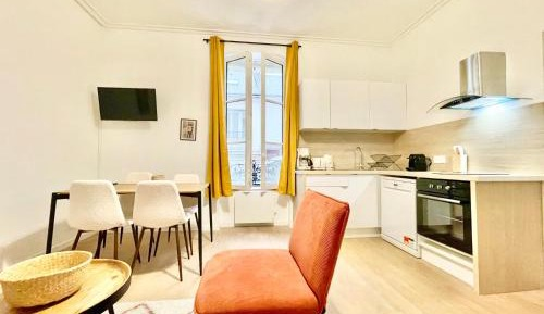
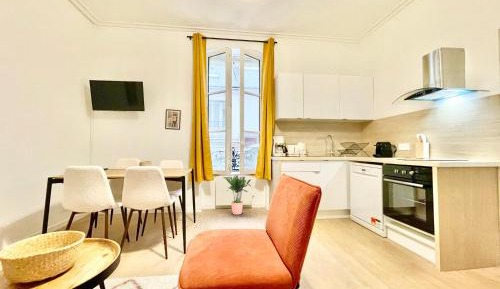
+ potted plant (238, 194)
